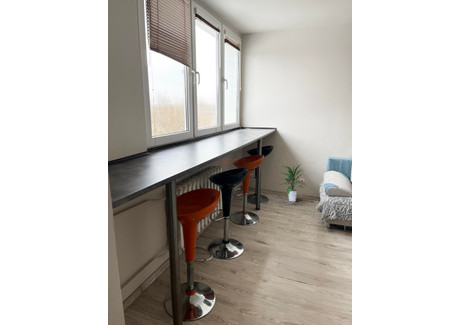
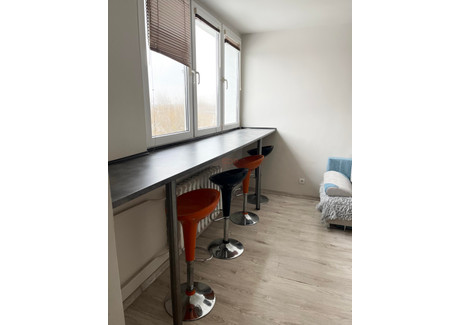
- indoor plant (291, 181)
